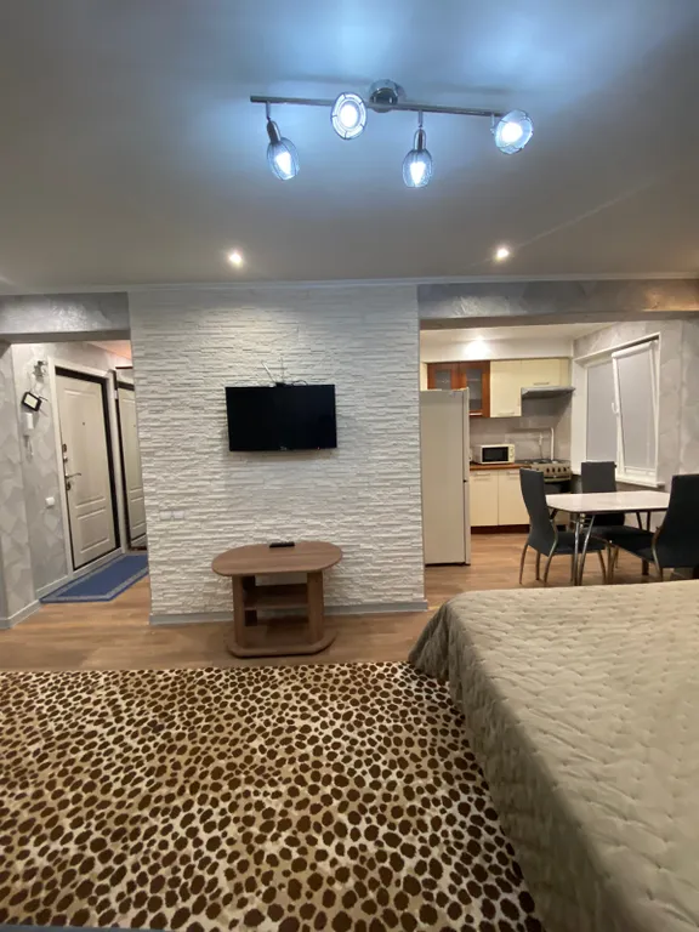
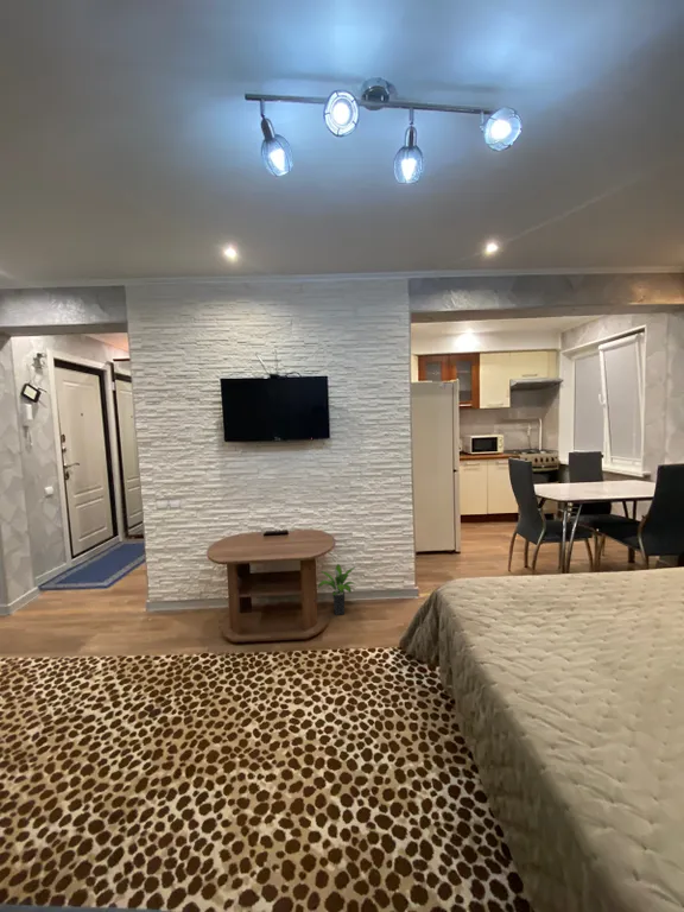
+ potted plant (337, 590)
